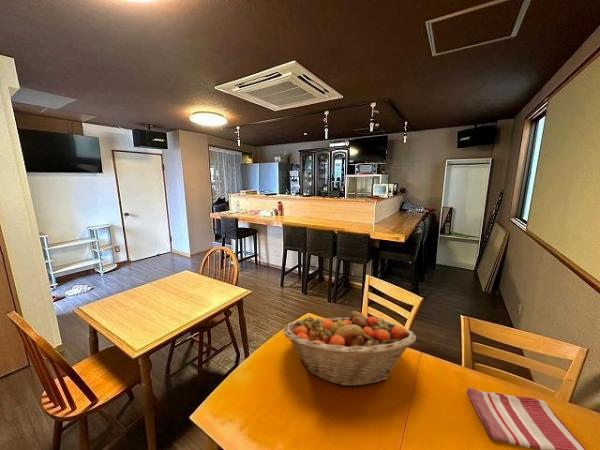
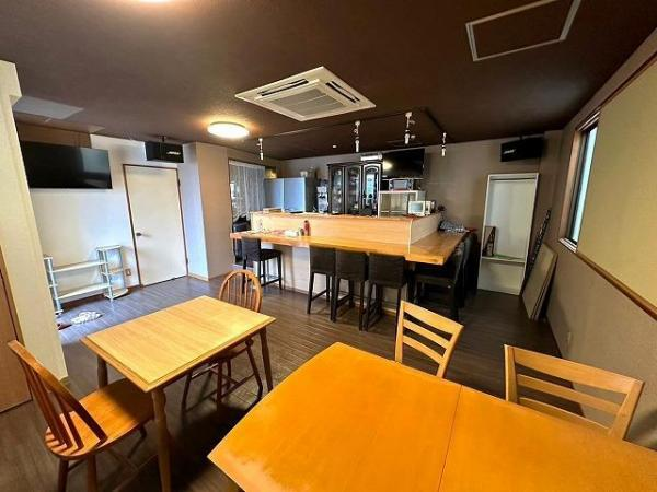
- dish towel (520, 418)
- fruit basket (346, 339)
